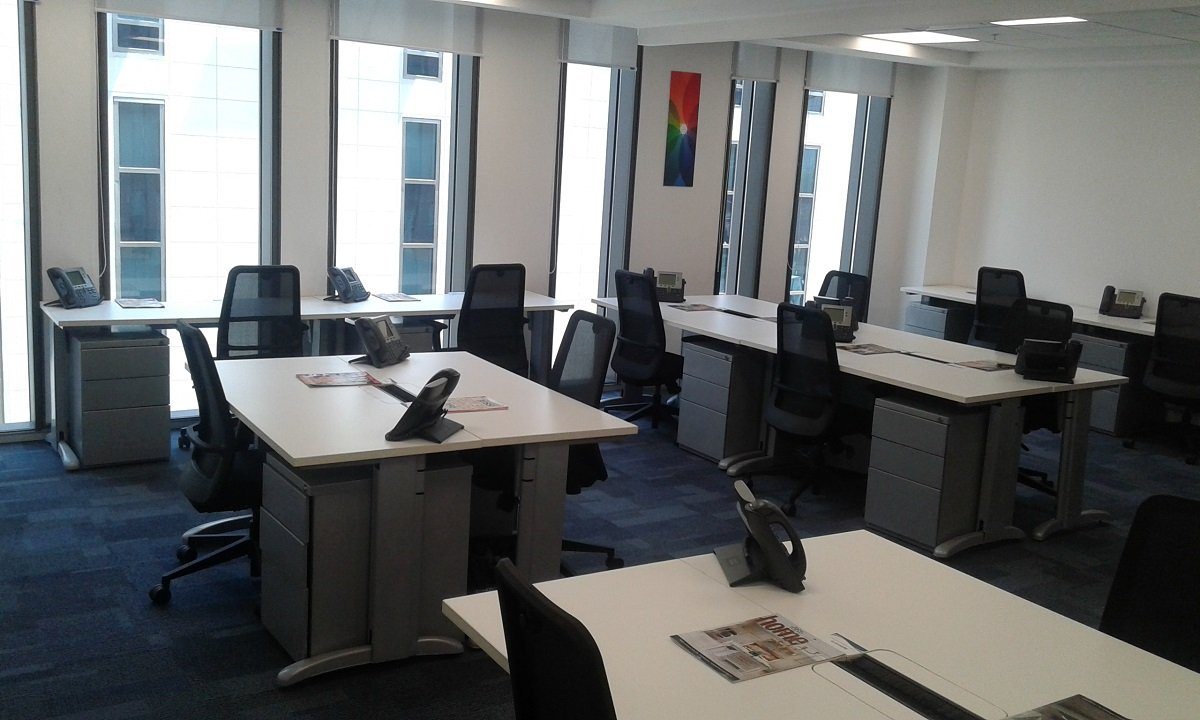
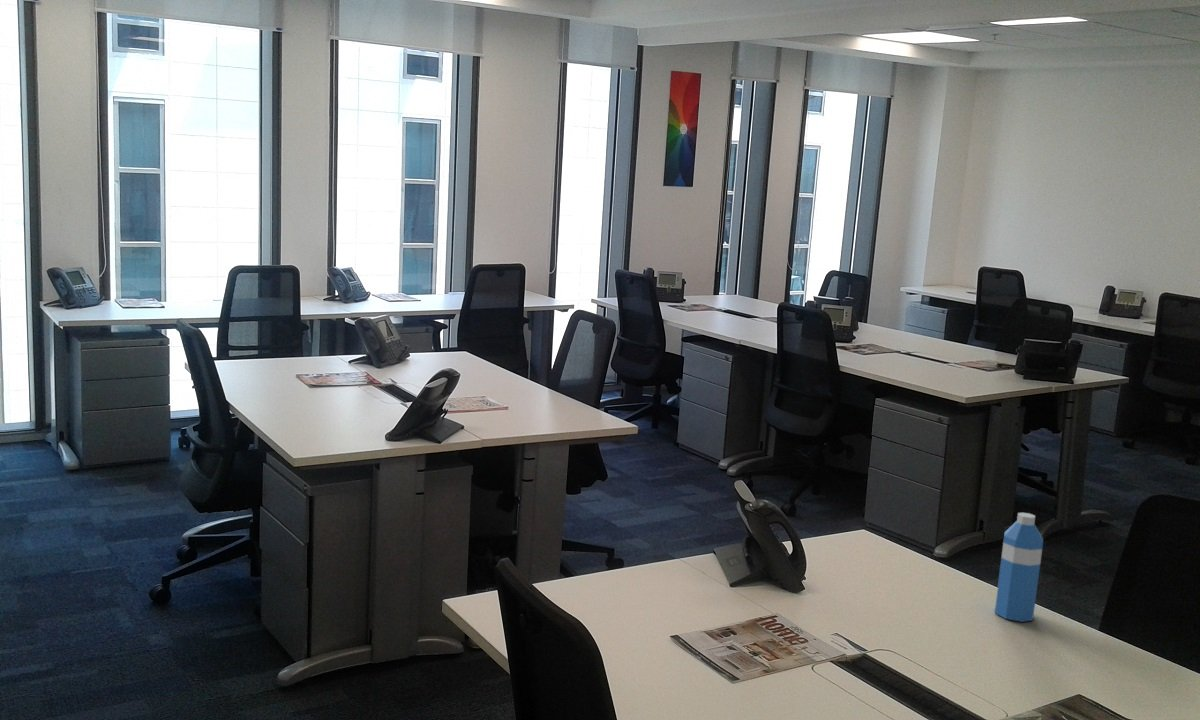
+ water bottle (1020, 565)
